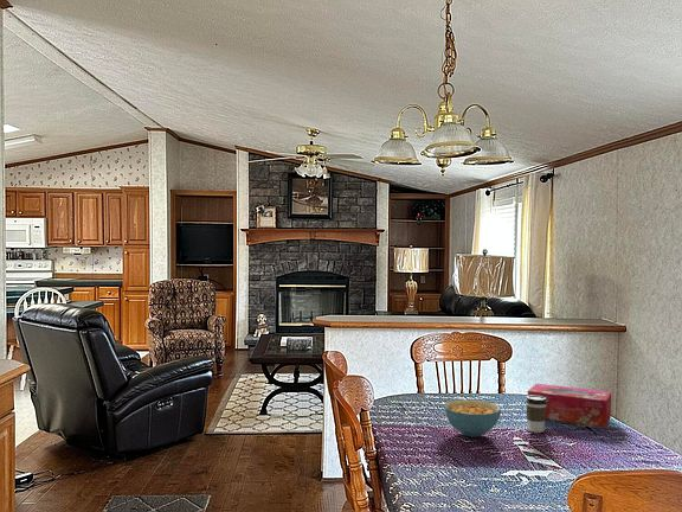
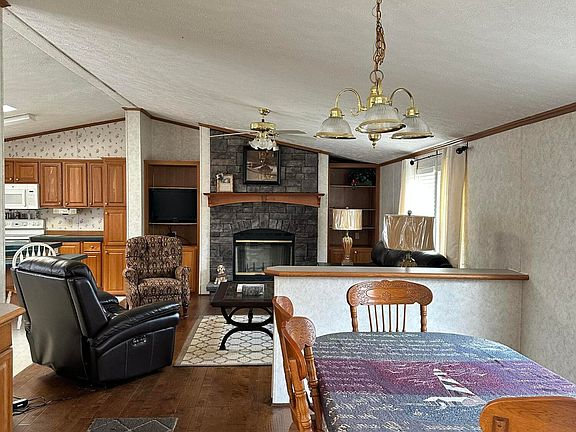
- coffee cup (535, 414)
- tissue box (568, 404)
- cereal bowl (471, 420)
